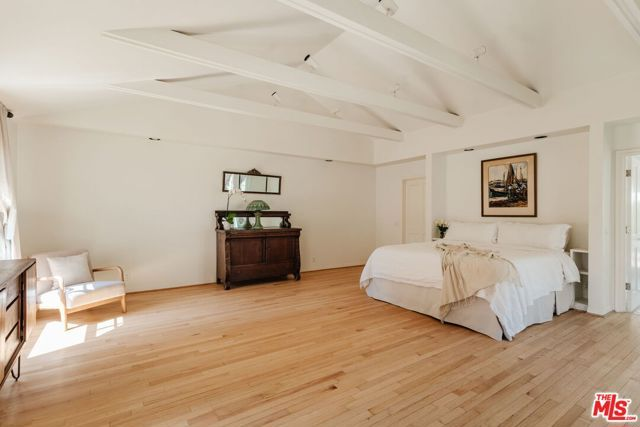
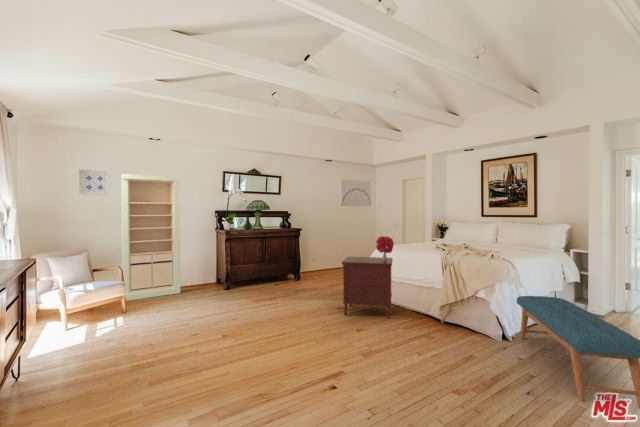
+ bouquet (384, 247)
+ dresser (368, 285)
+ storage cabinet (151, 235)
+ wall art (356, 193)
+ wall art (94, 182)
+ bench (569, 338)
